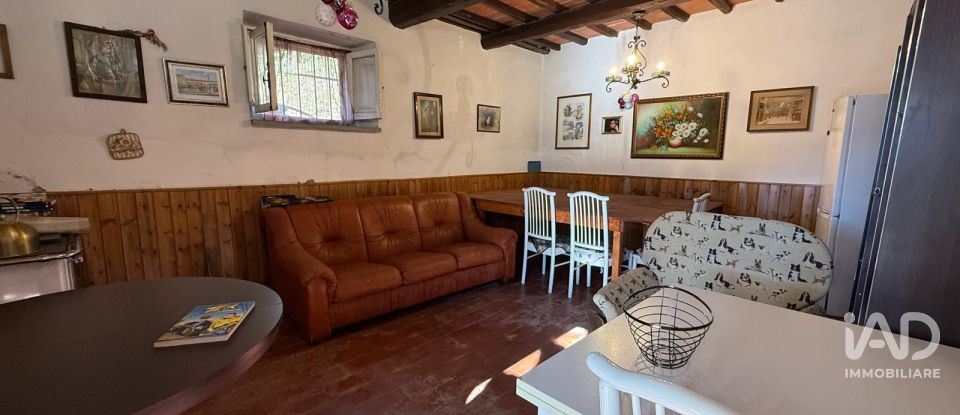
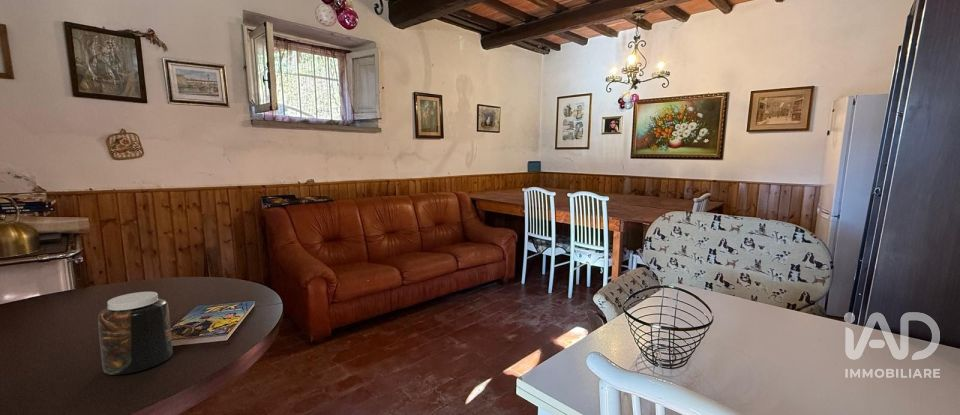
+ jar (136, 329)
